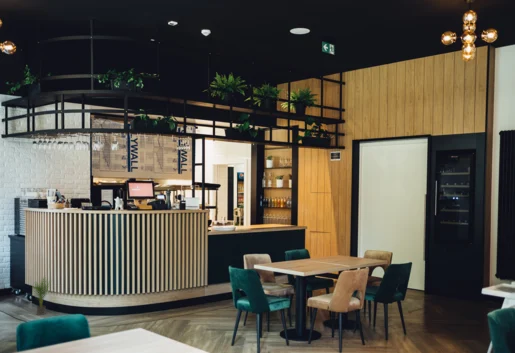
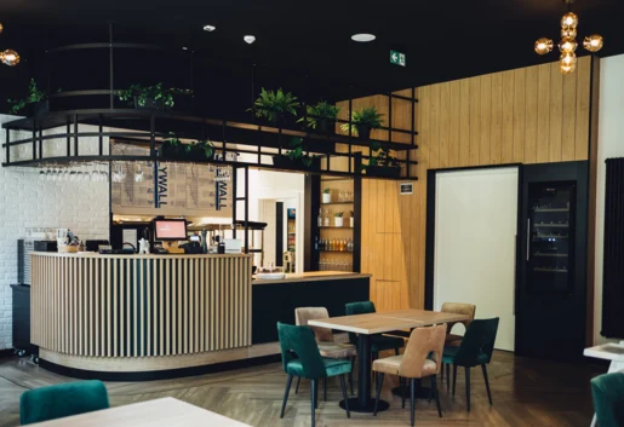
- potted plant (40, 294)
